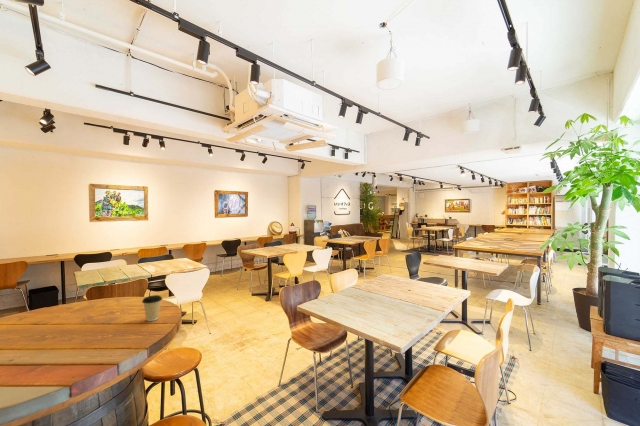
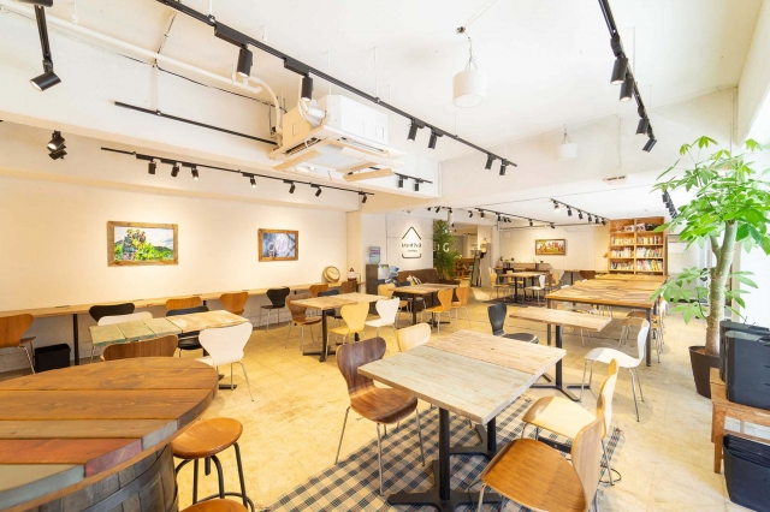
- coffee cup (152, 307)
